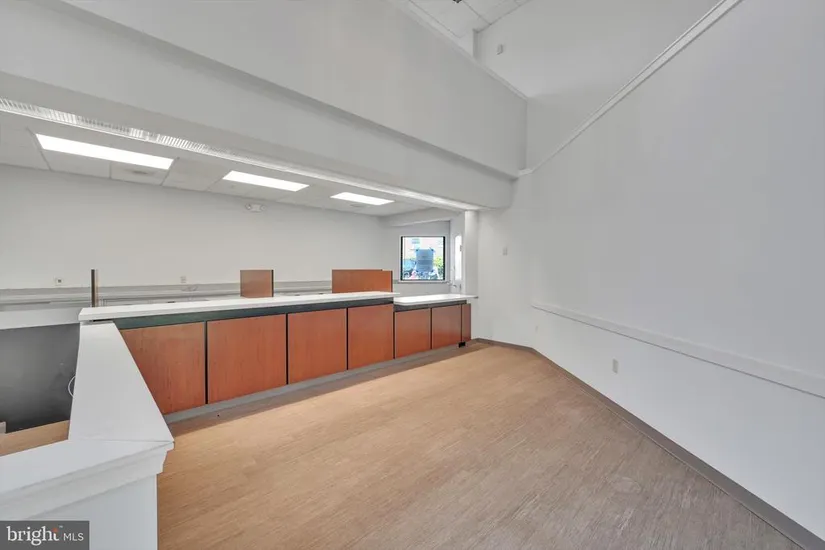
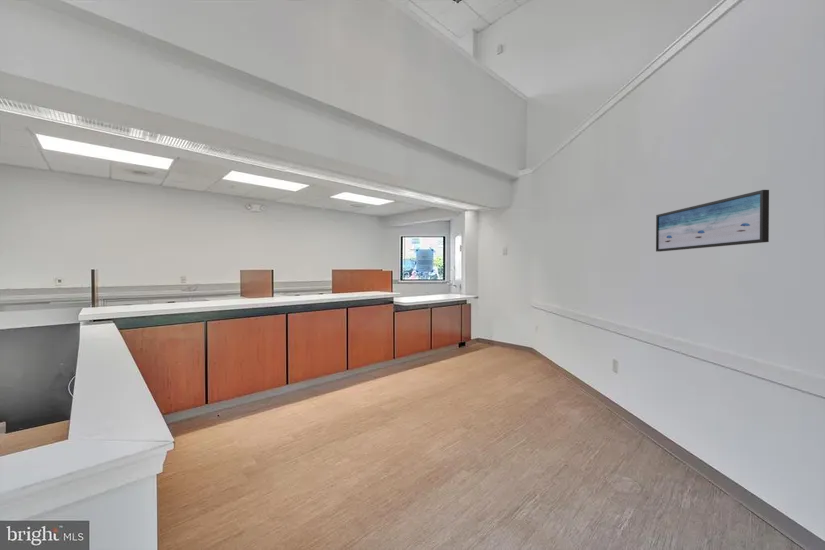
+ wall art (702, 226)
